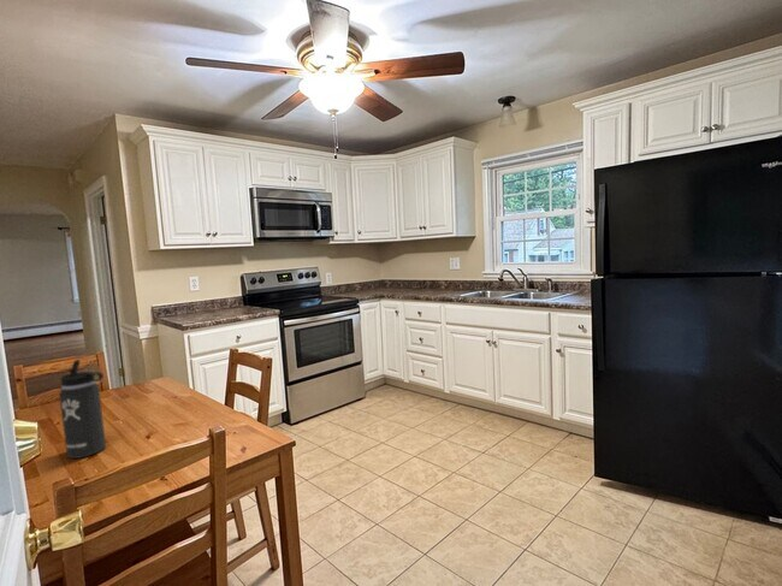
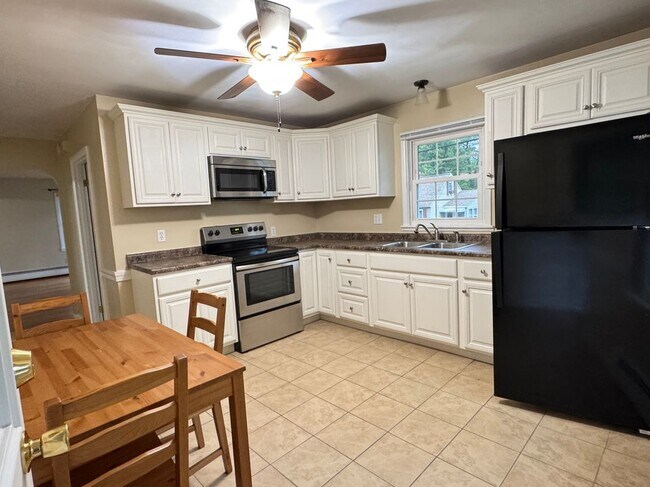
- thermos bottle (84, 406)
